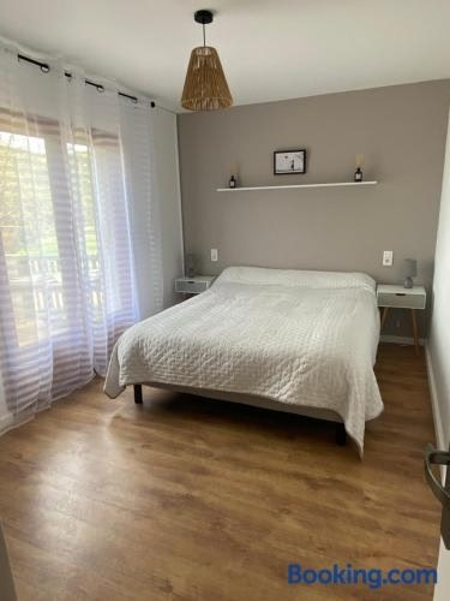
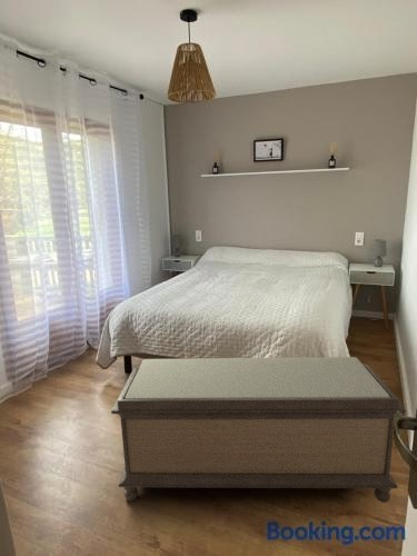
+ bench (251, 424)
